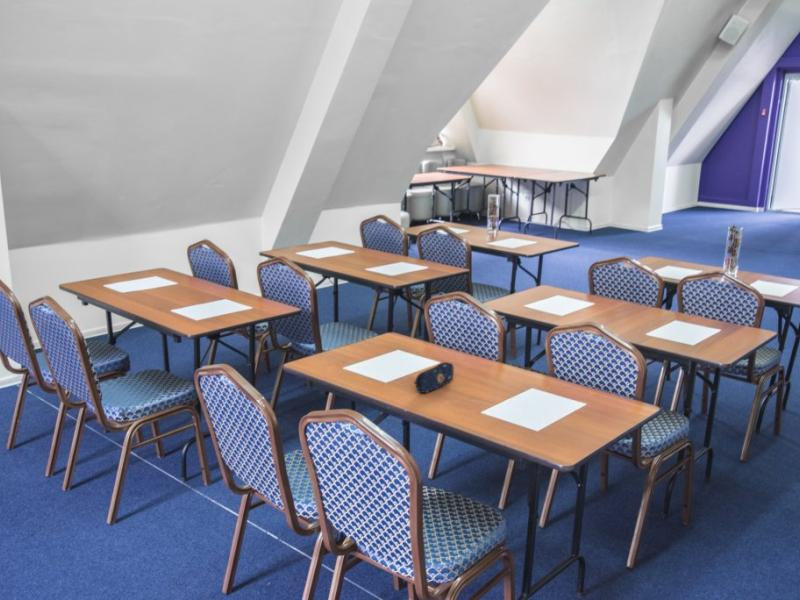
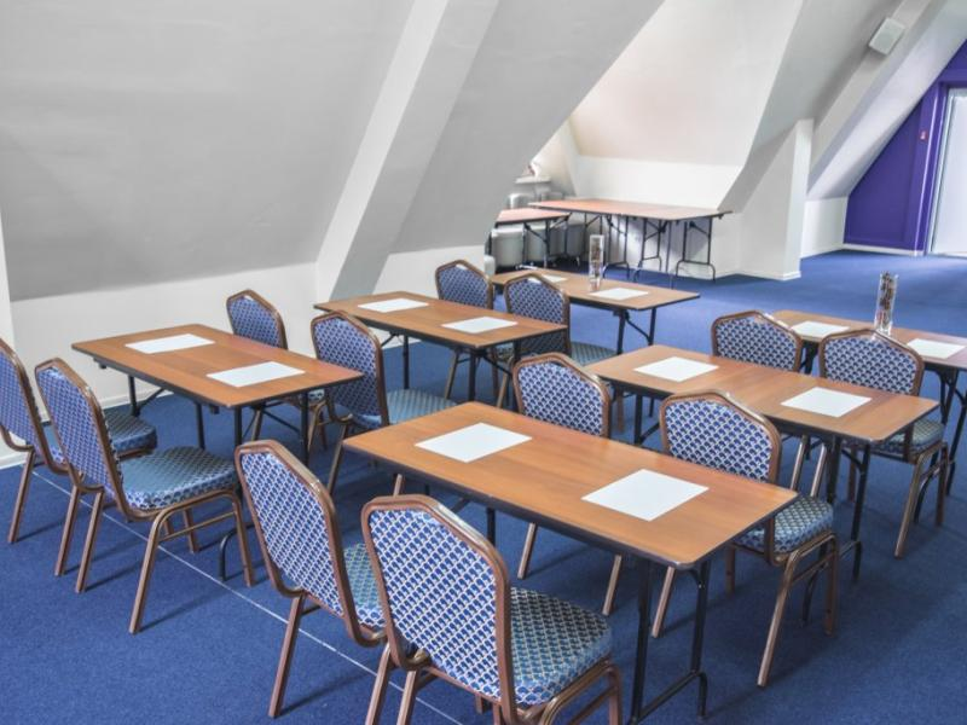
- pencil case (435, 377)
